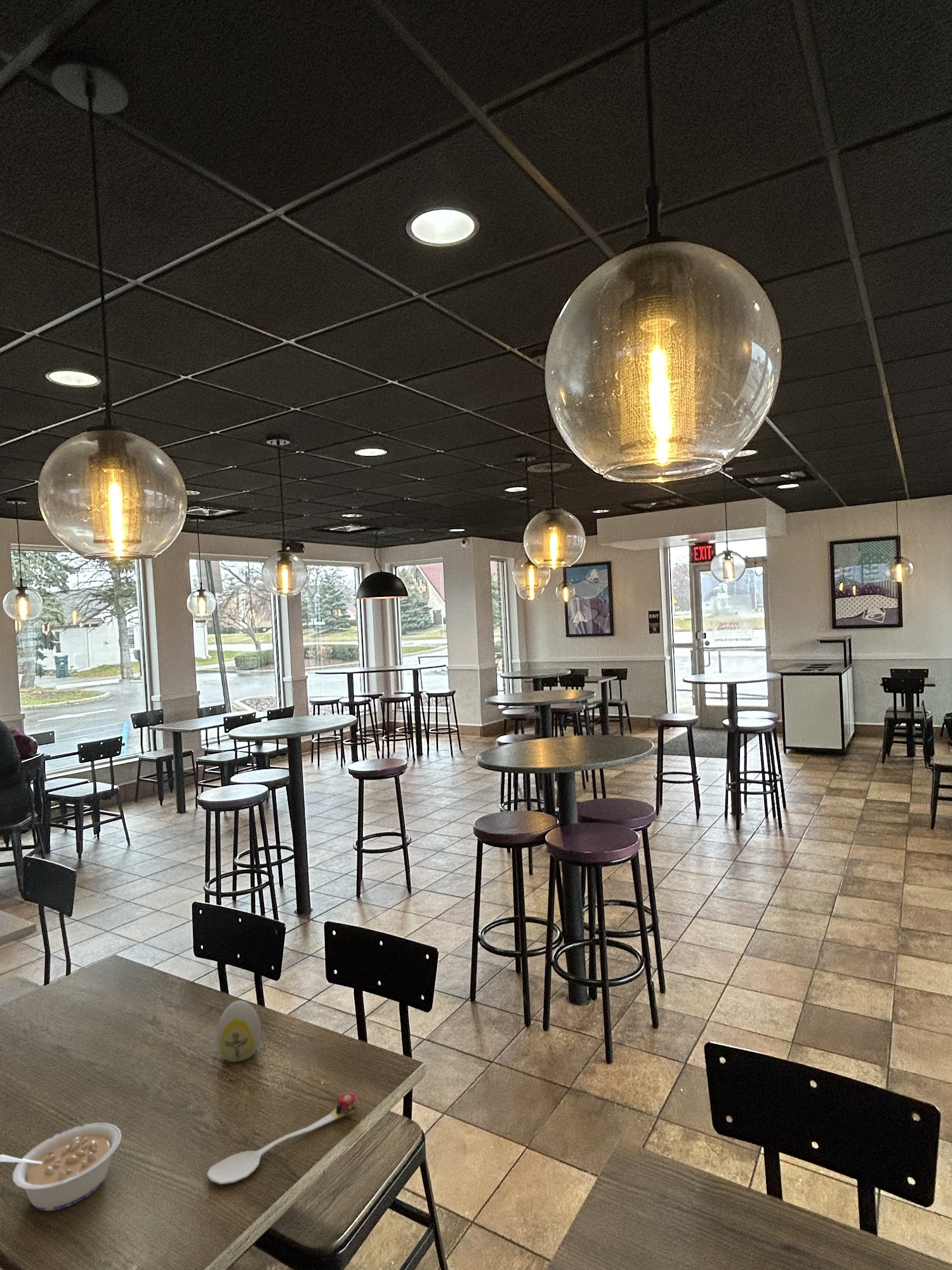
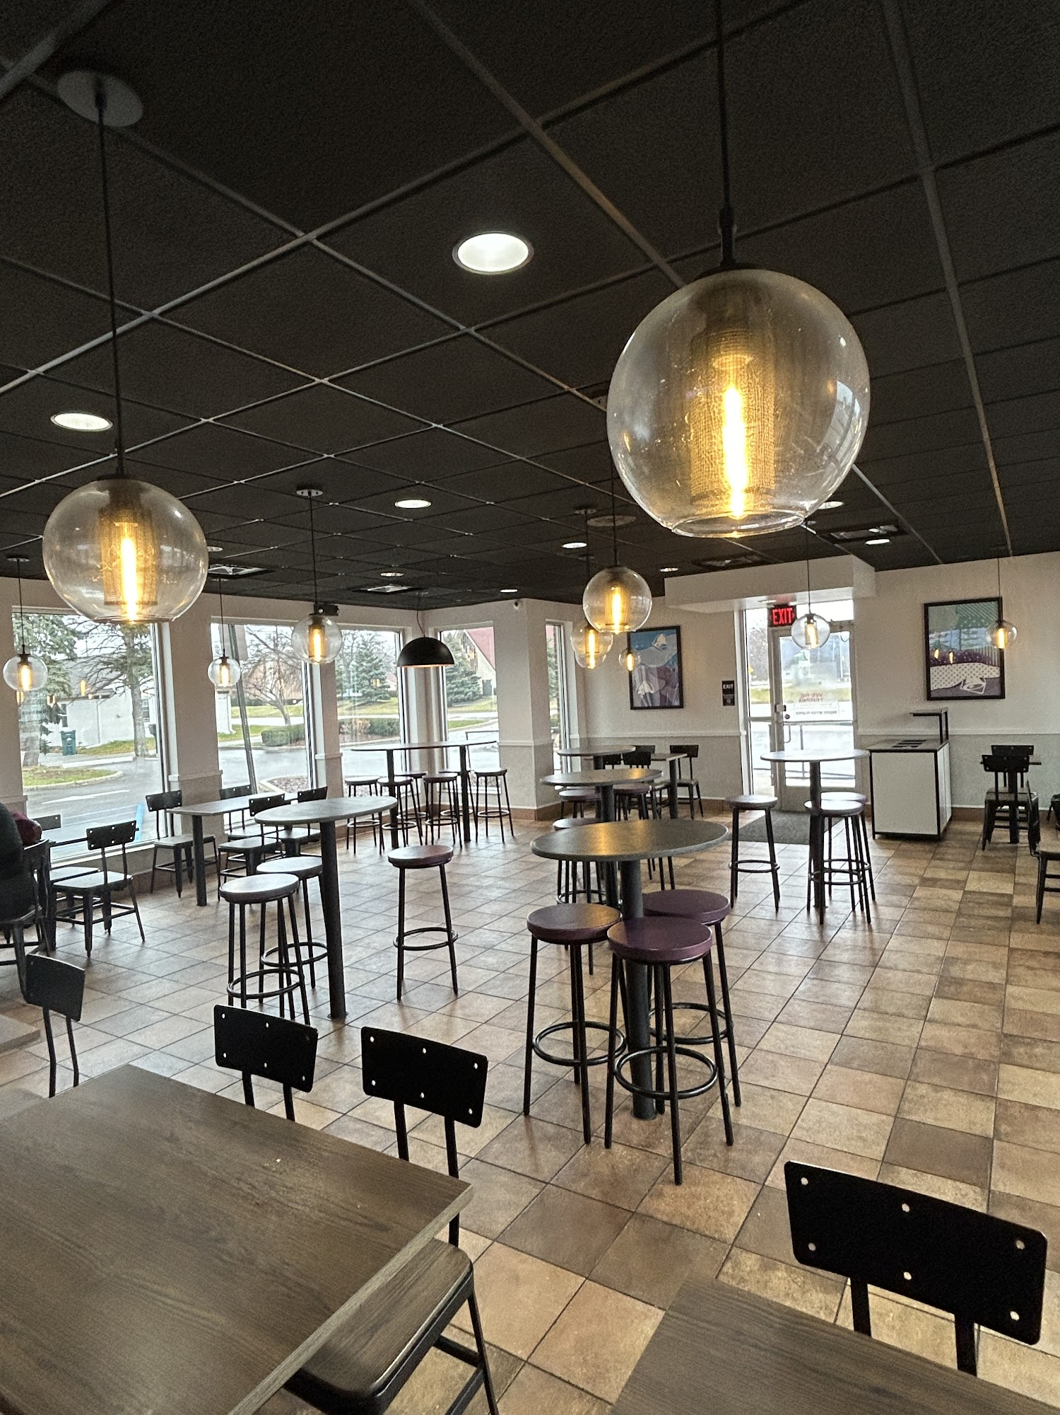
- legume (65, 1168)
- spoon (287, 1135)
- decorative egg (239, 1027)
